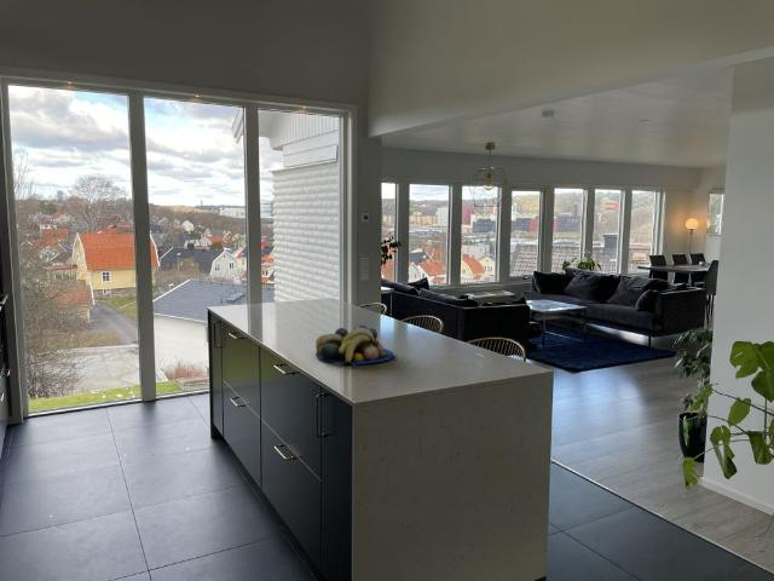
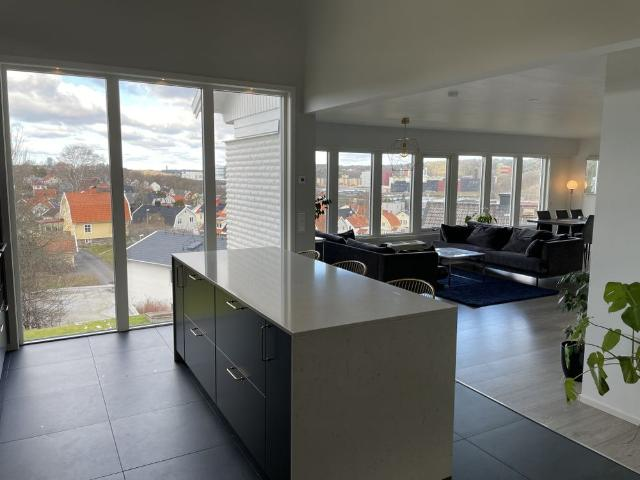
- fruit bowl (354, 341)
